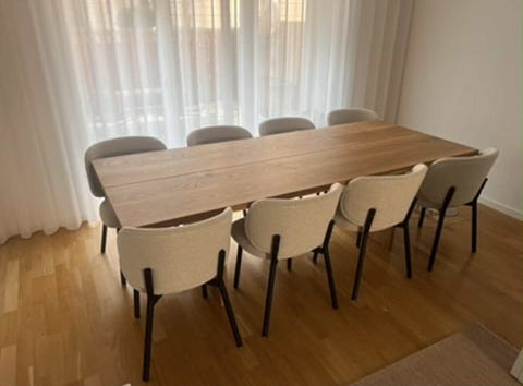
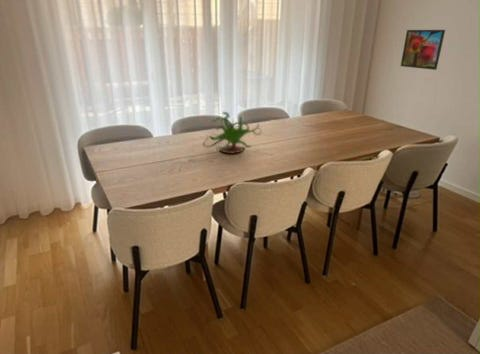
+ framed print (421, 49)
+ plant (230, 128)
